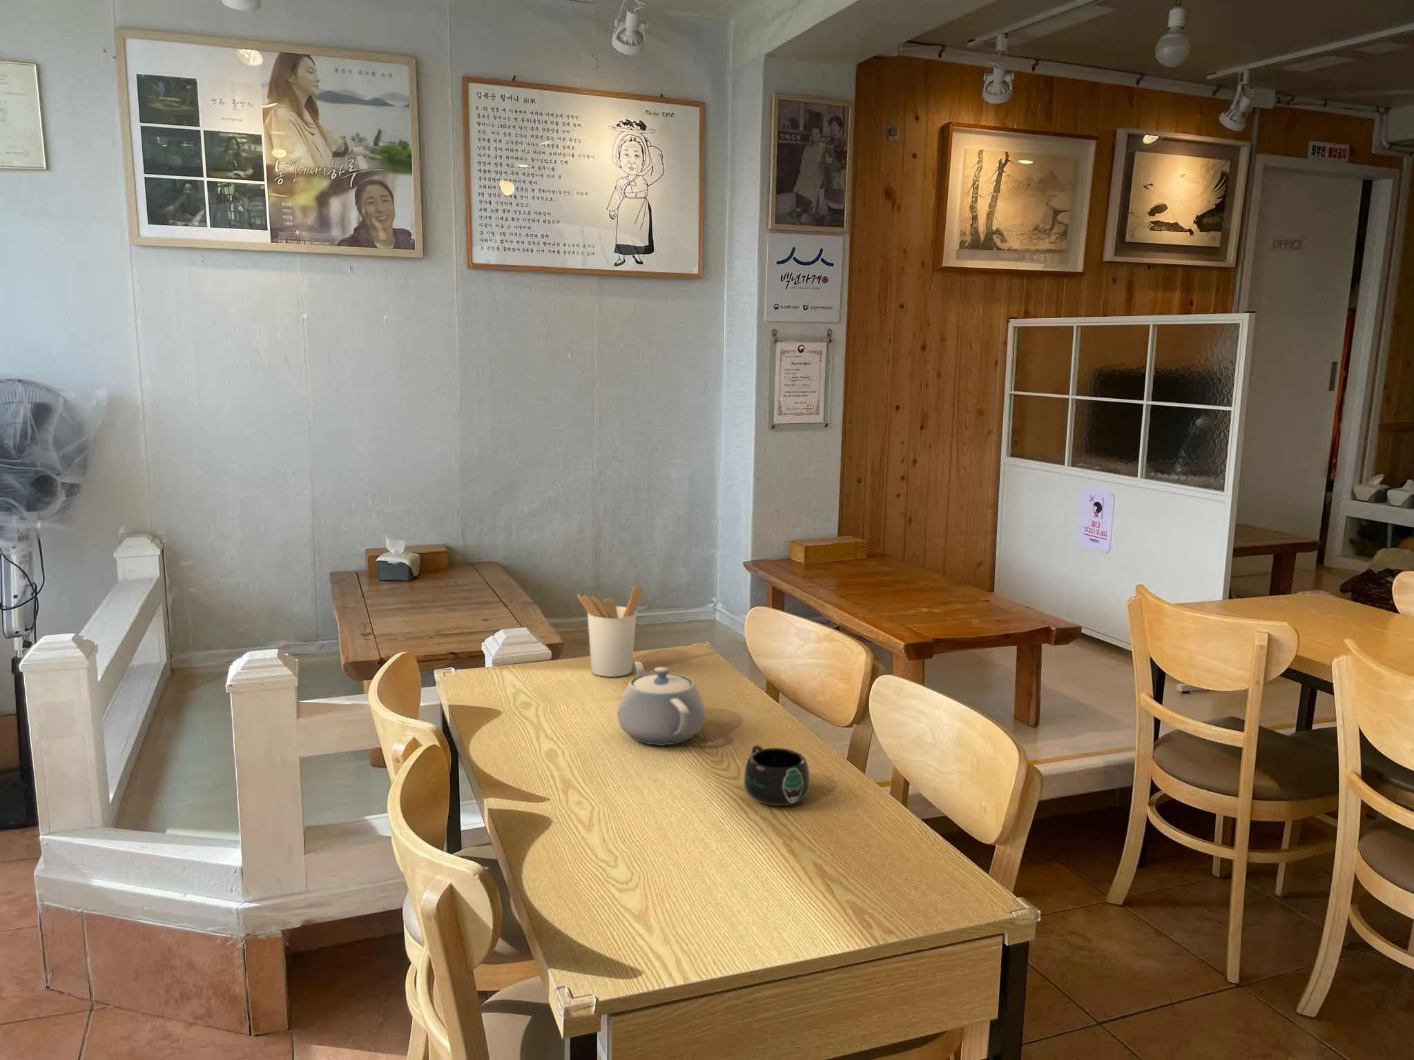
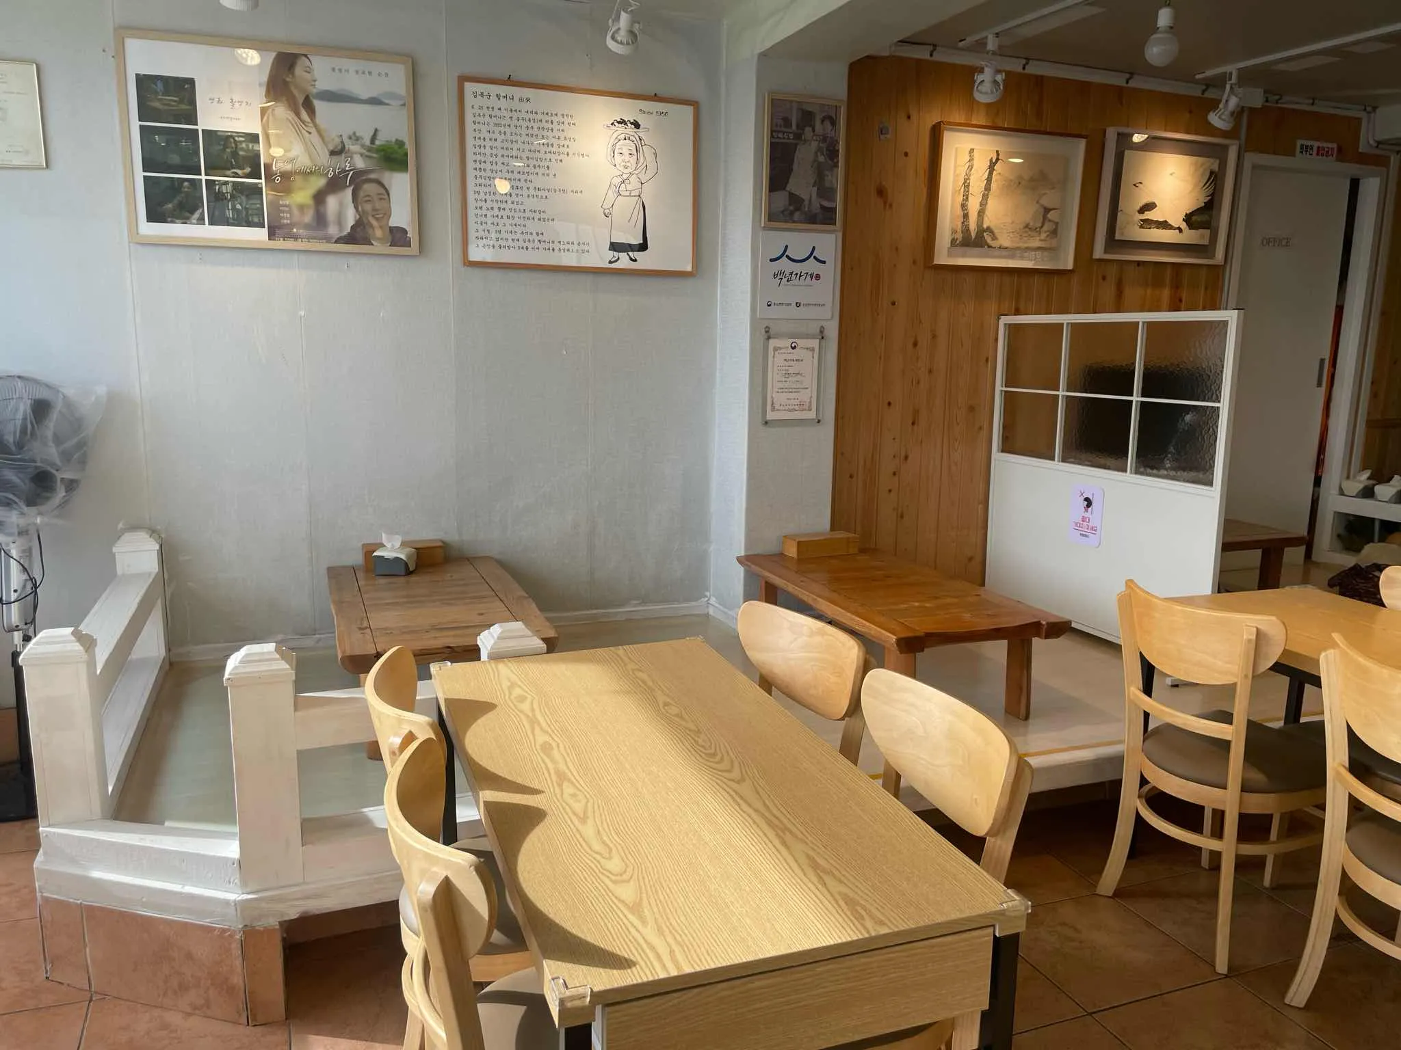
- utensil holder (608, 630)
- teapot (659, 700)
- mug (773, 774)
